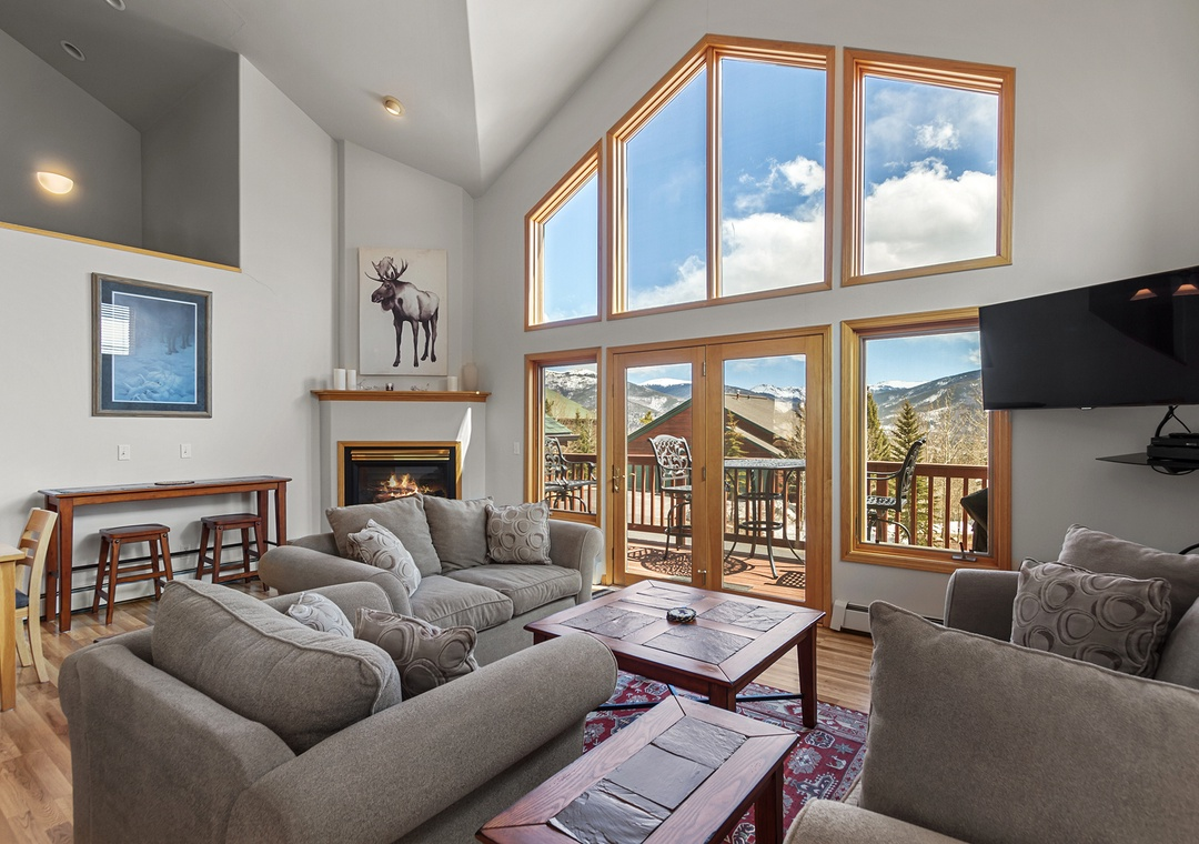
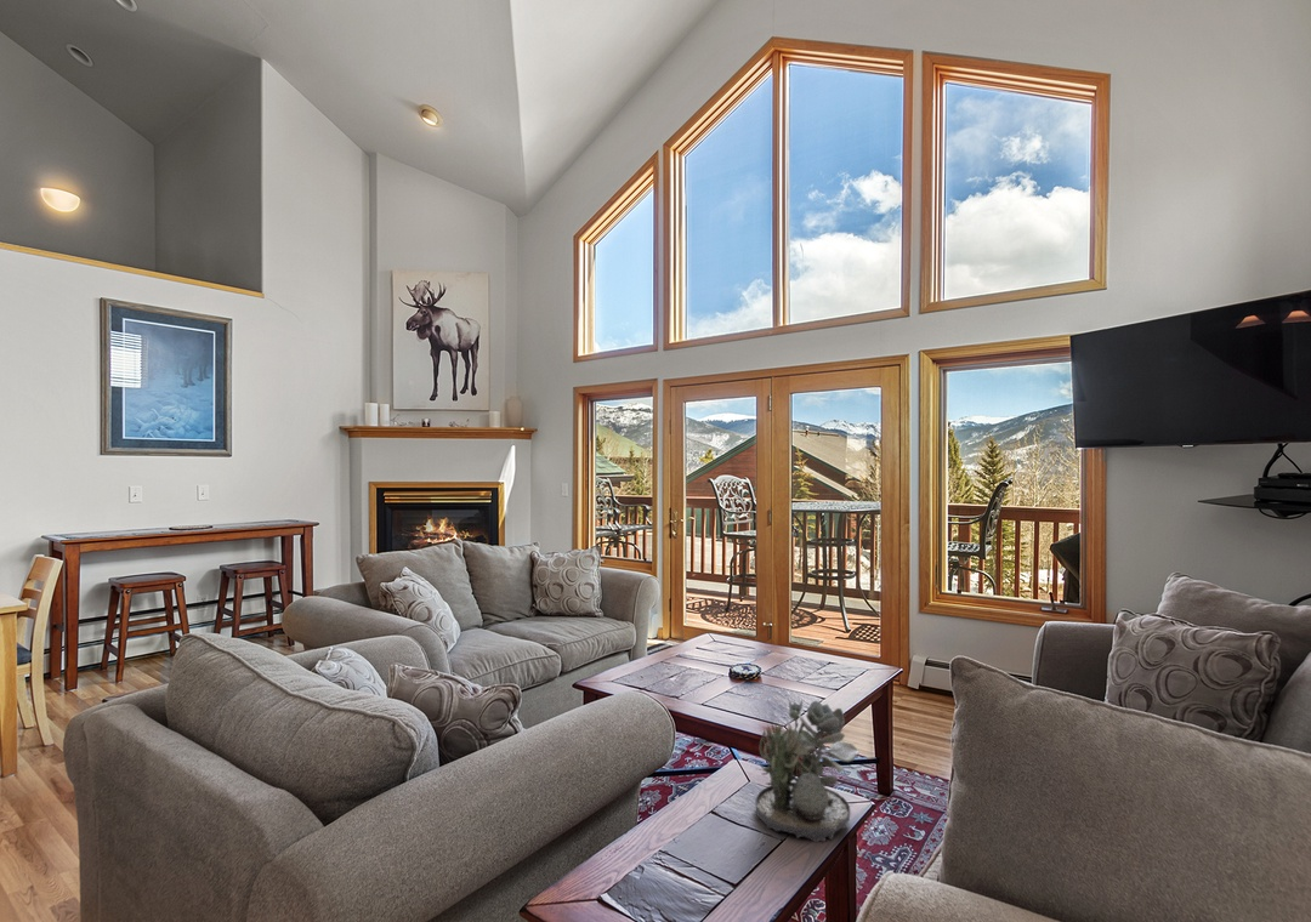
+ succulent plant (805, 761)
